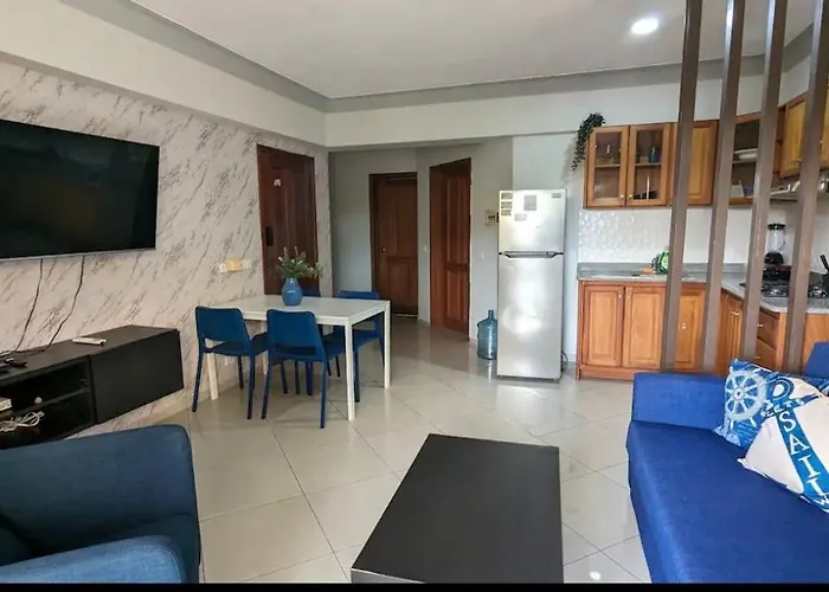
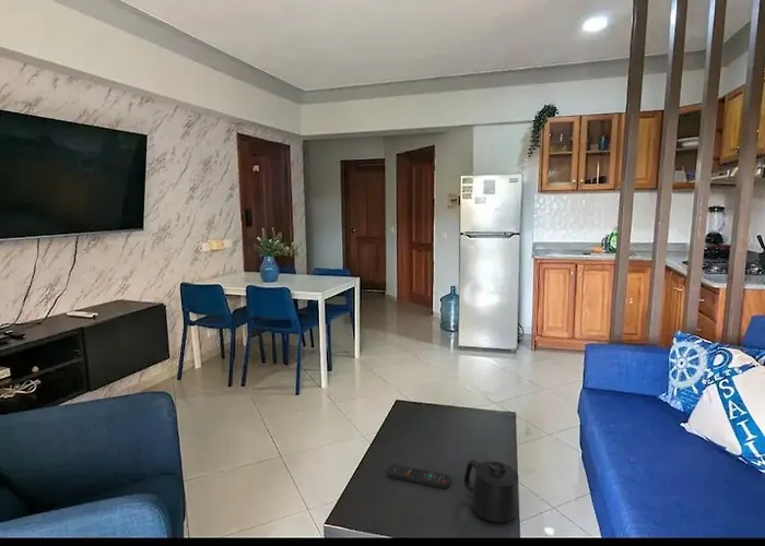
+ mug (489, 486)
+ remote control (419, 475)
